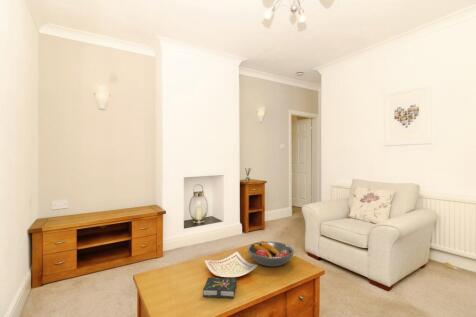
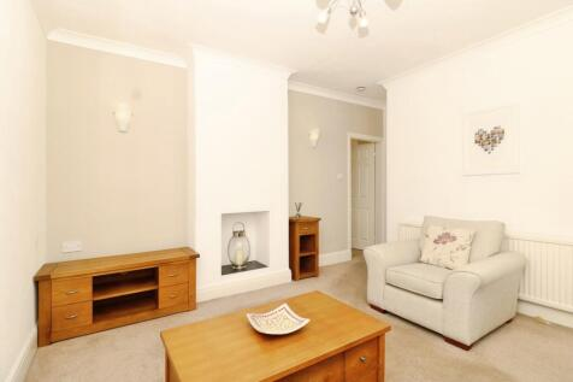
- book (220, 286)
- fruit bowl (270, 253)
